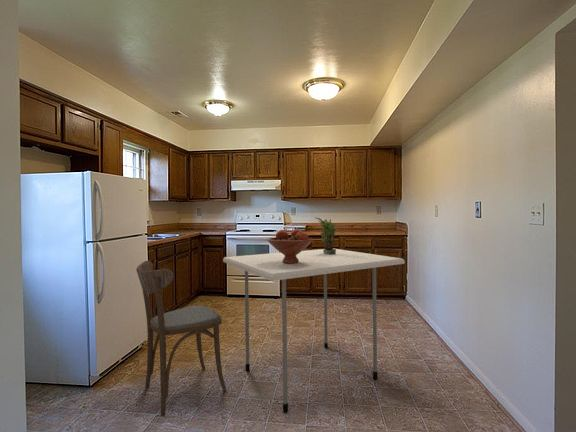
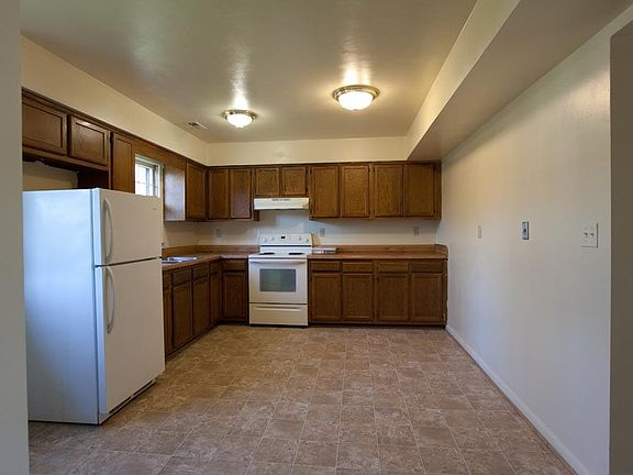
- dining table (324, 316)
- dining chair (179, 326)
- potted plant (326, 235)
- fruit bowl (290, 245)
